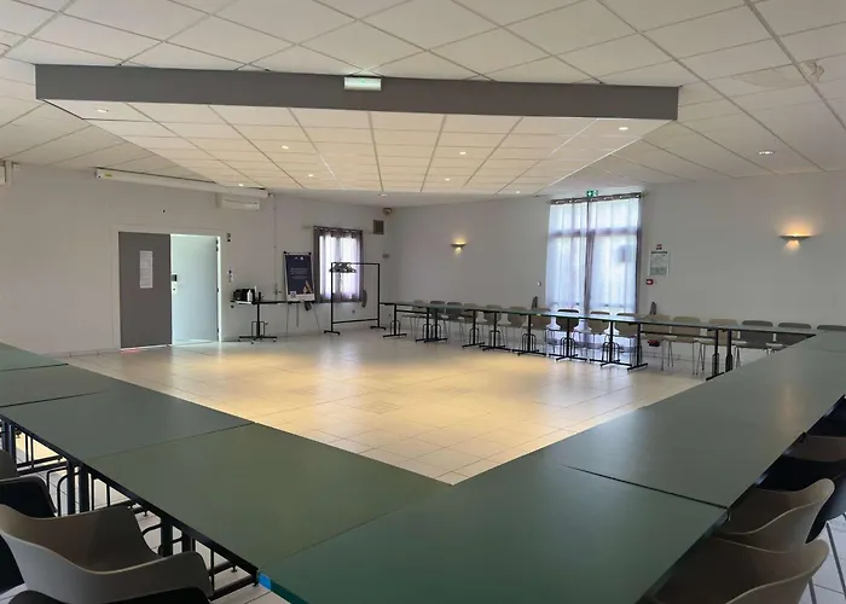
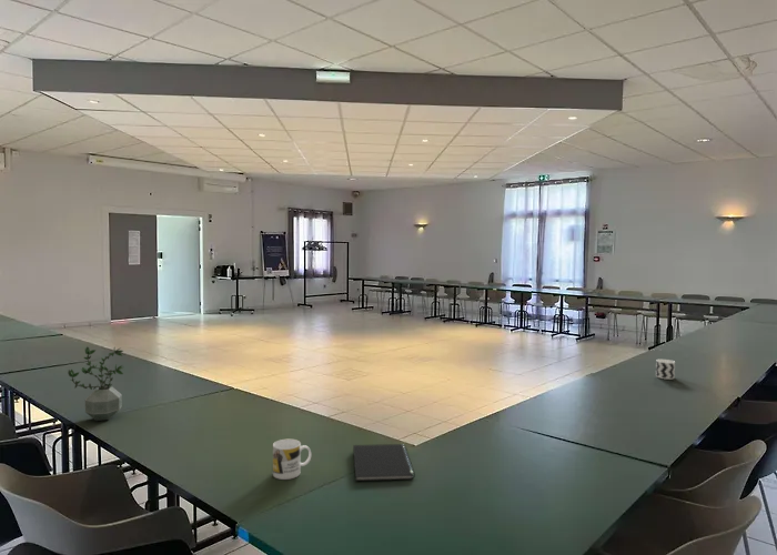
+ notebook (382, 461)
+ mug (292, 457)
+ cup (663, 367)
+ potted plant (98, 384)
